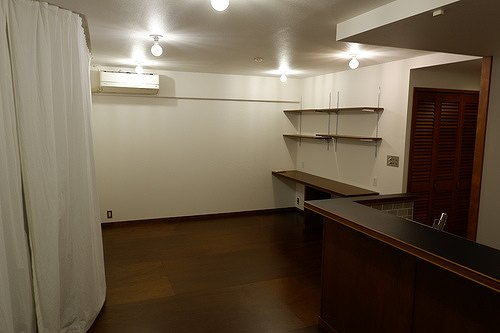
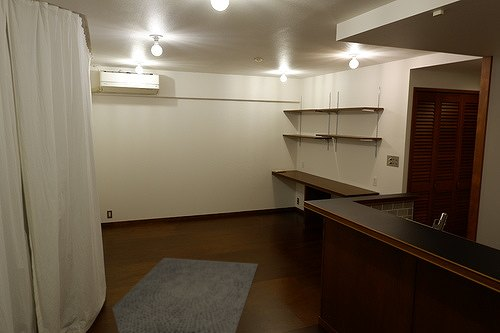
+ rug (188, 292)
